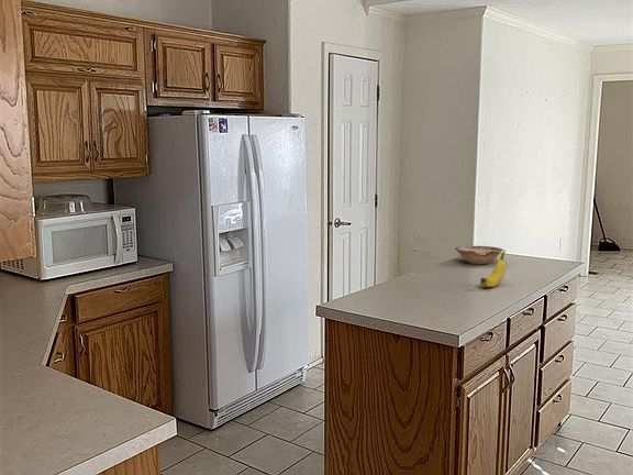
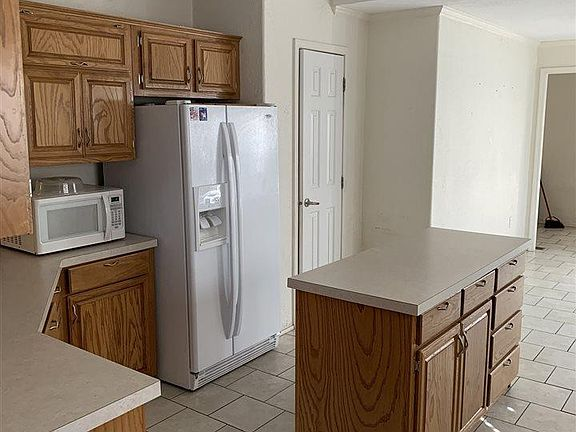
- banana (493, 269)
- bowl (478, 255)
